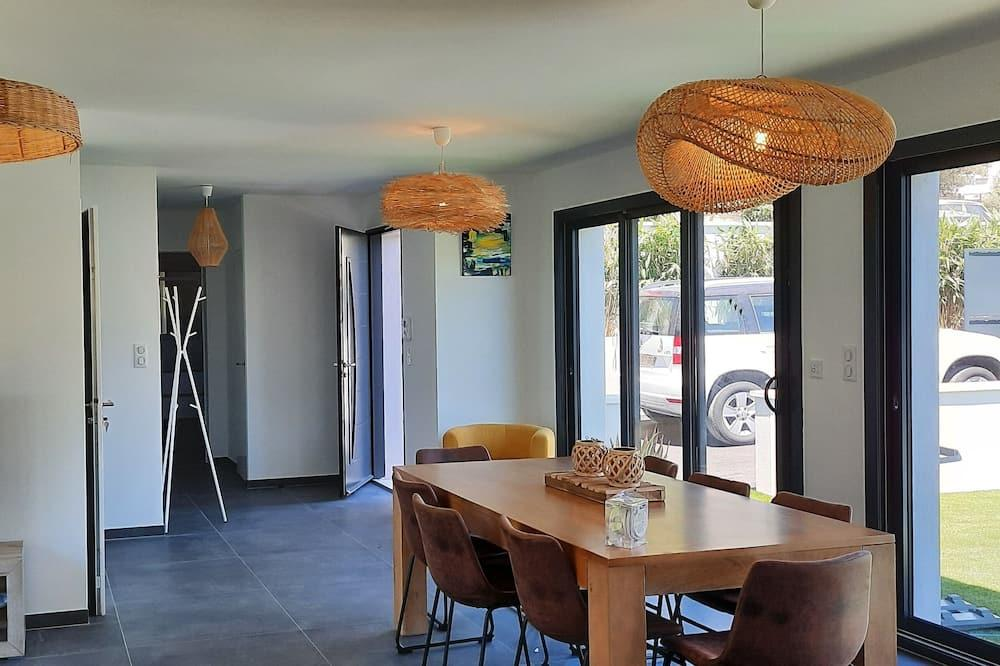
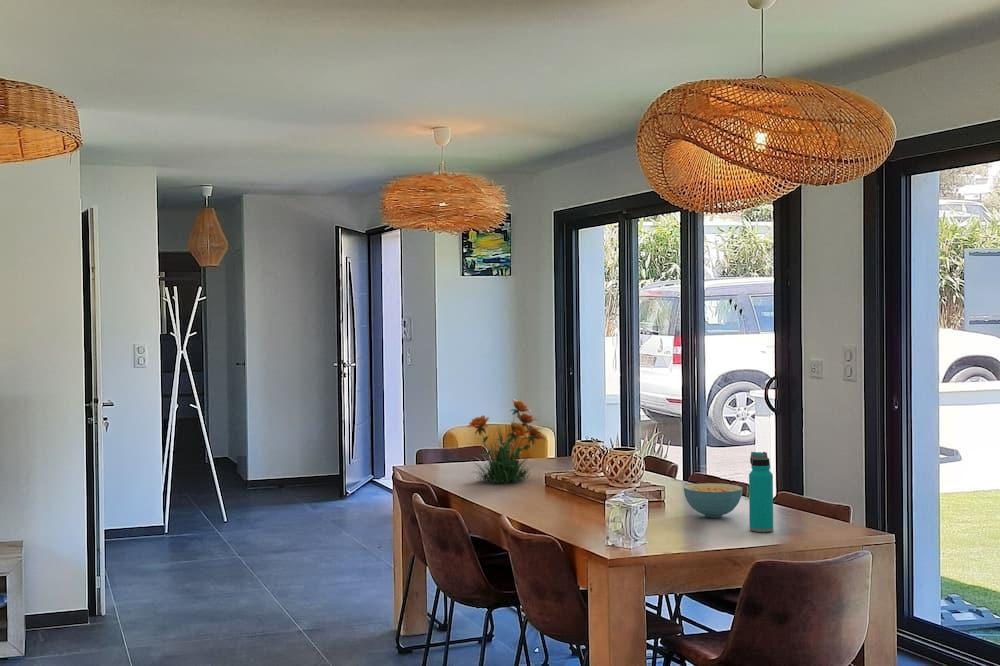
+ flower plant (505, 438)
+ water bottle (761, 491)
+ cereal bowl (713, 501)
